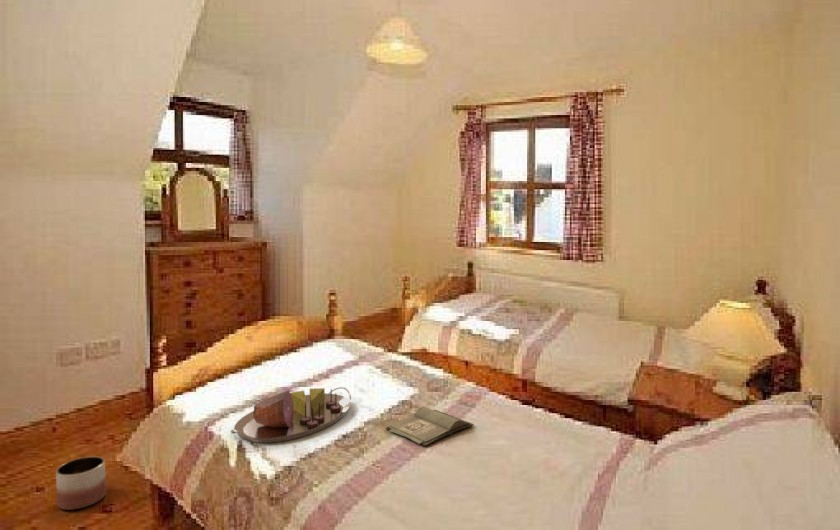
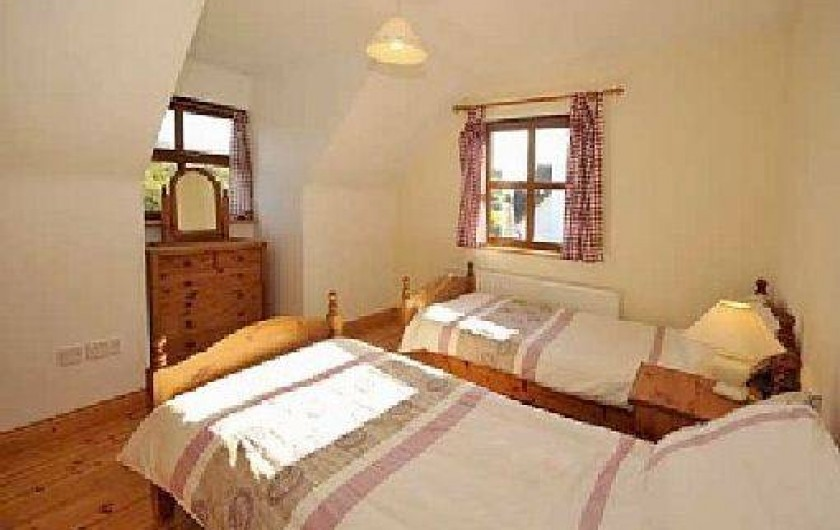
- hardback book (429, 422)
- serving tray (296, 401)
- planter (81, 482)
